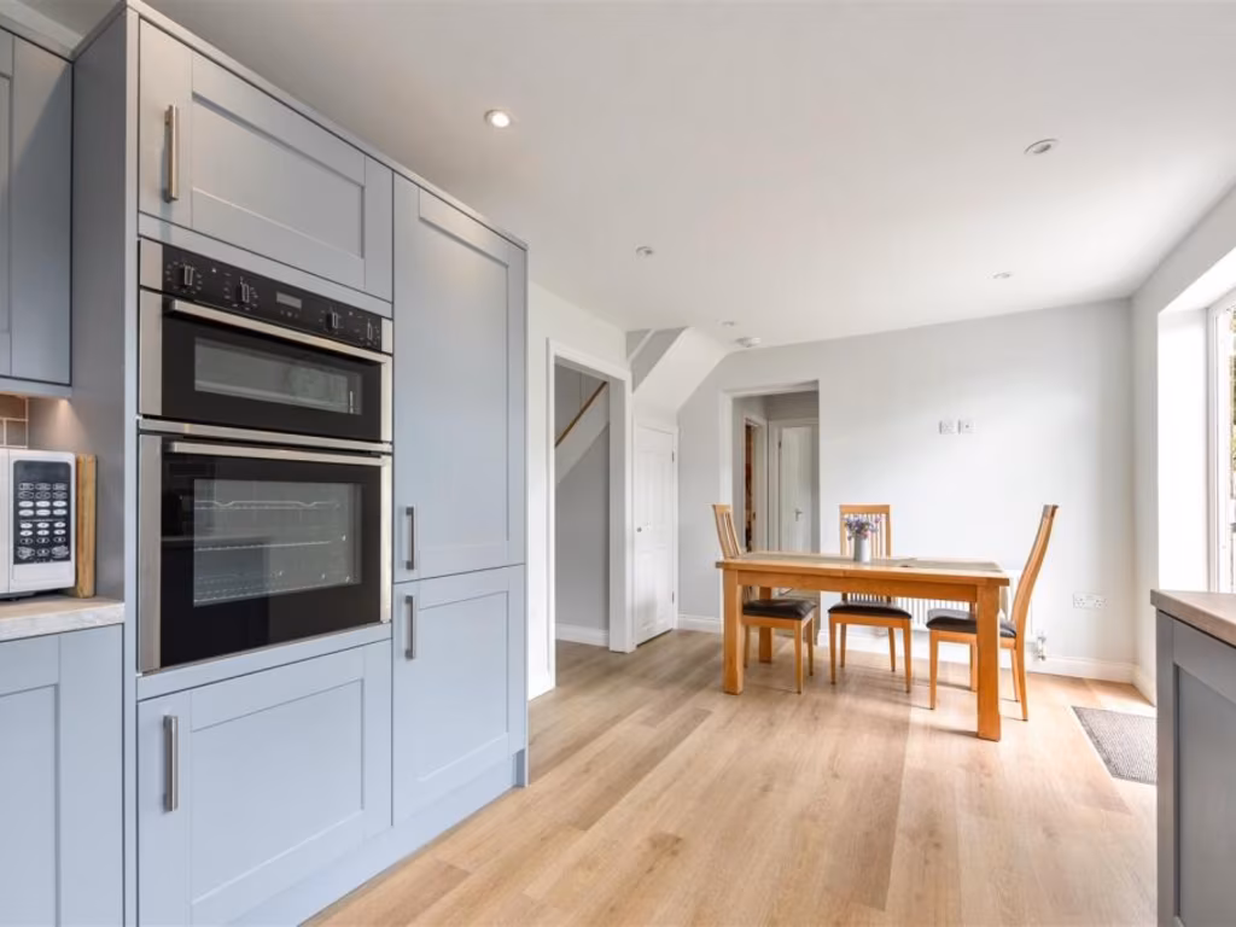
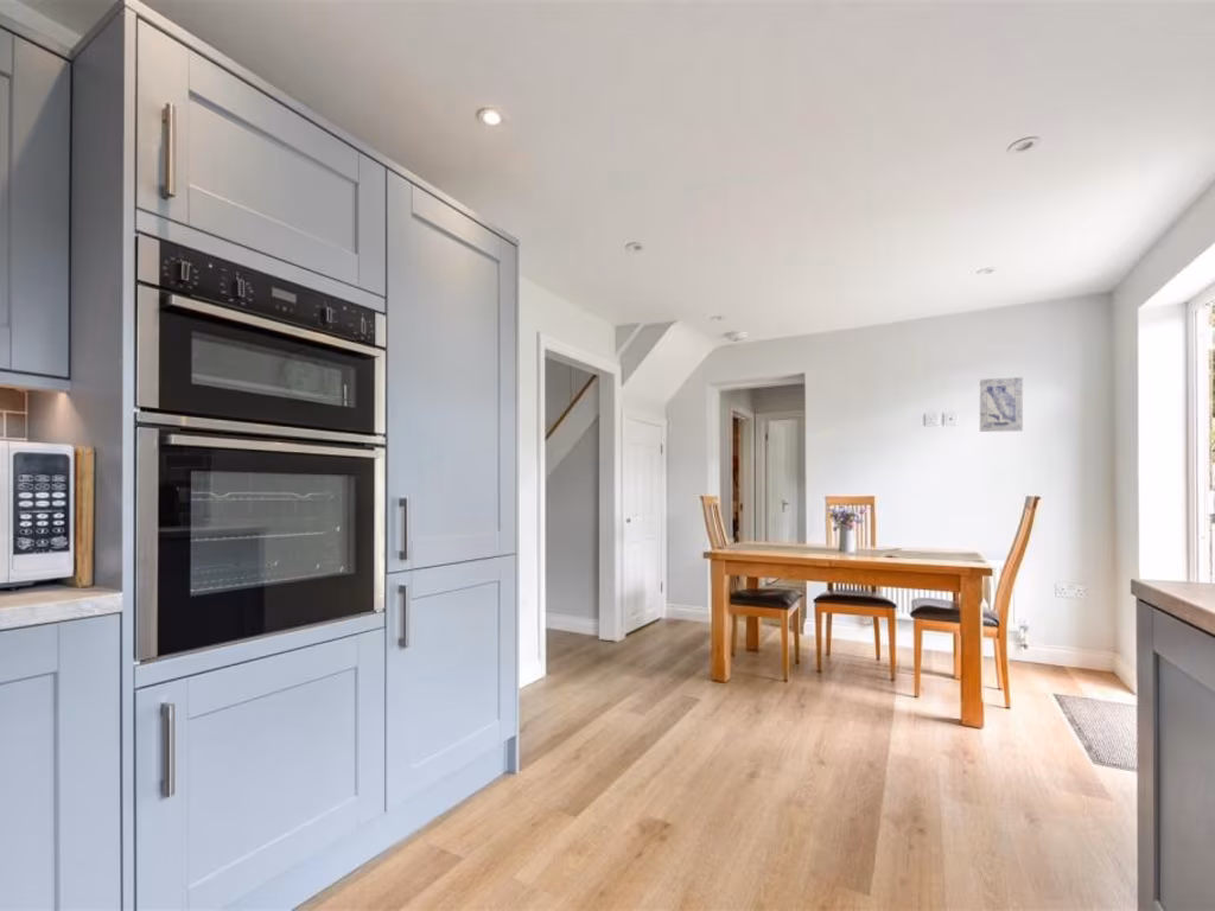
+ wall art (1000, 404)
